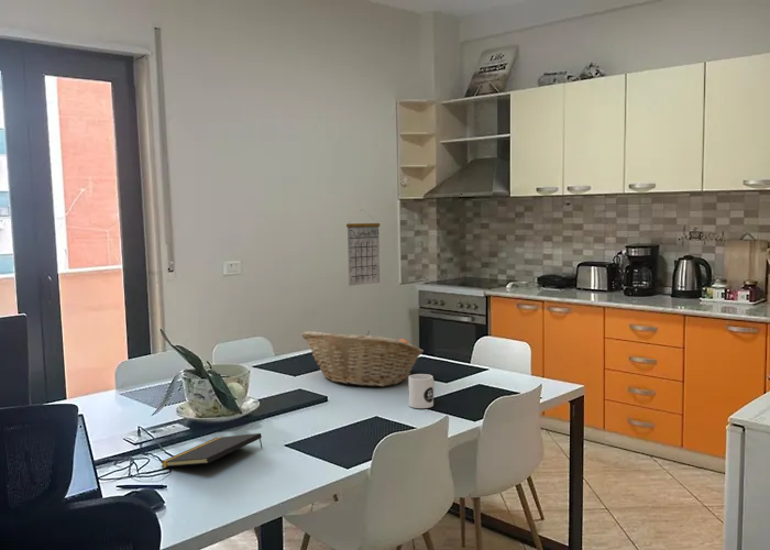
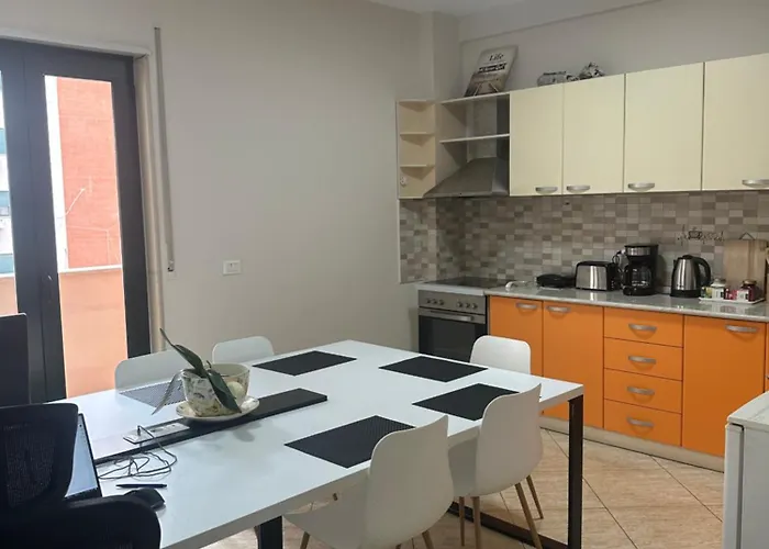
- fruit basket (362, 352)
- mug (424, 389)
- calendar (363, 246)
- notepad (212, 449)
